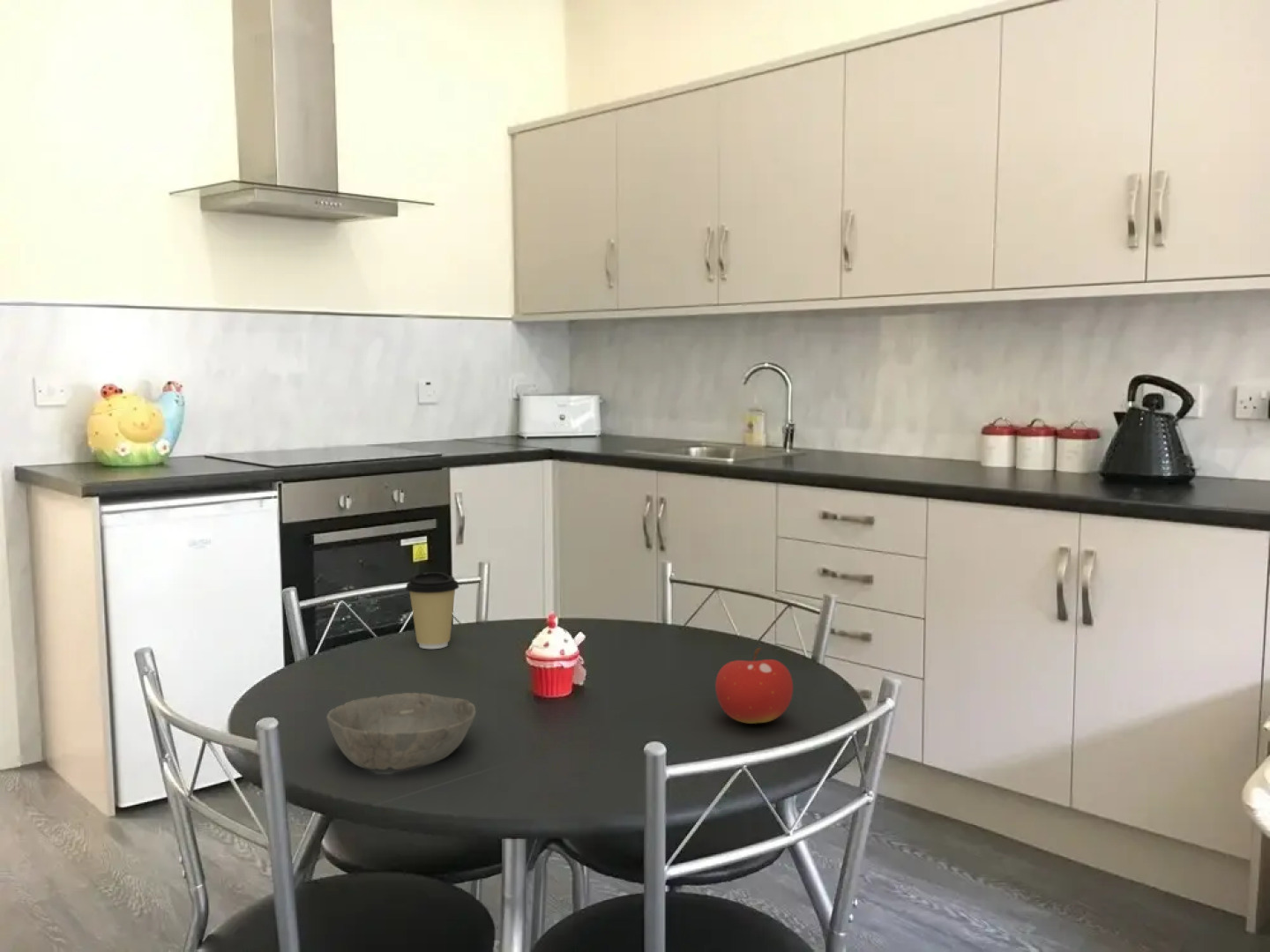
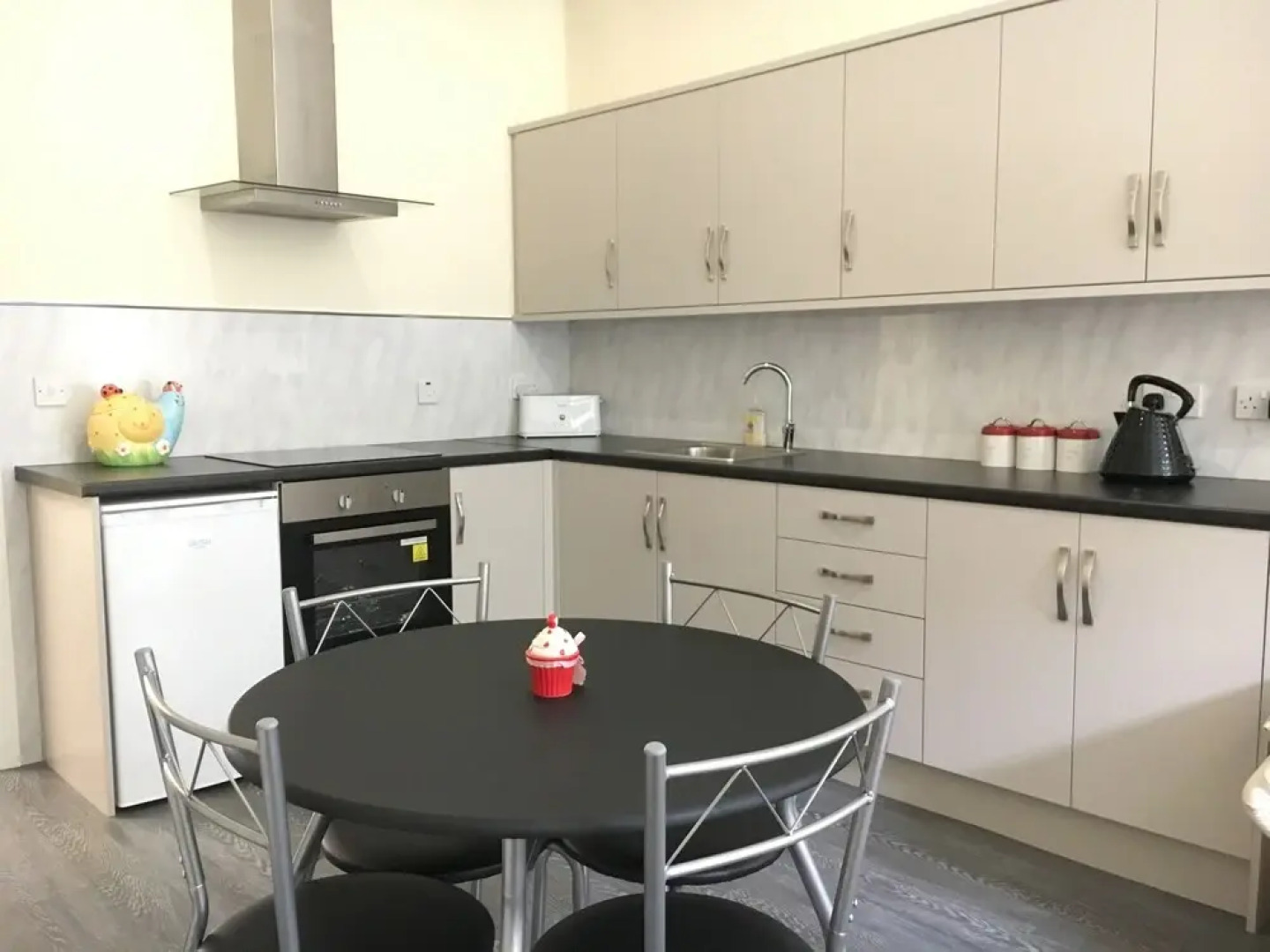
- coffee cup (432, 610)
- fruit (753, 687)
- bowl (402, 731)
